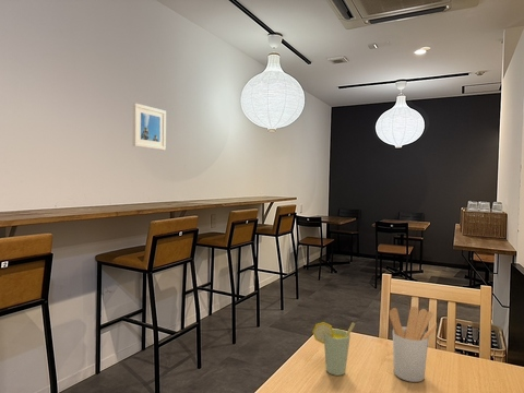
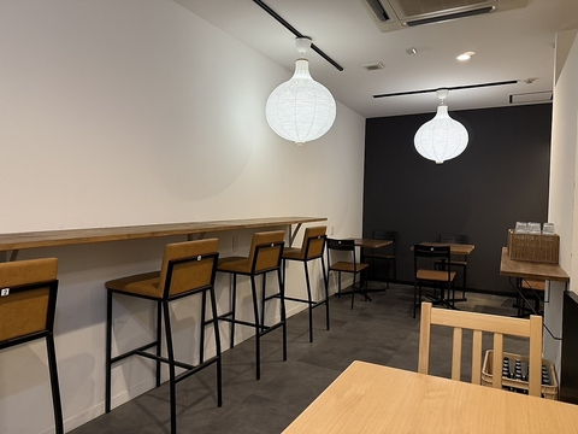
- utensil holder (413, 341)
- cup (333, 345)
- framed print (150, 128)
